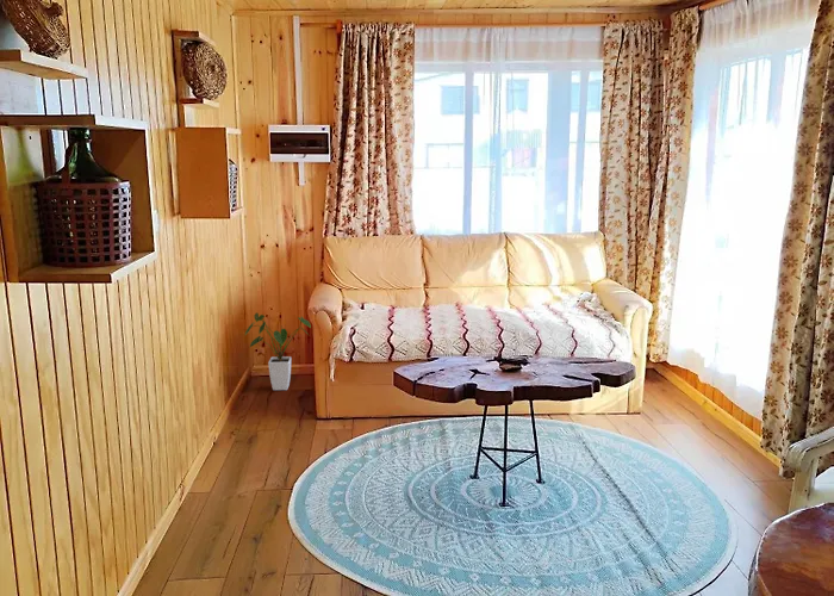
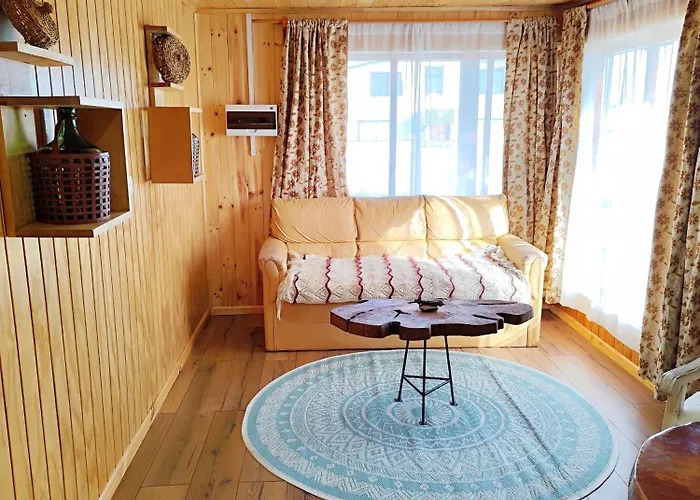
- house plant (280, 350)
